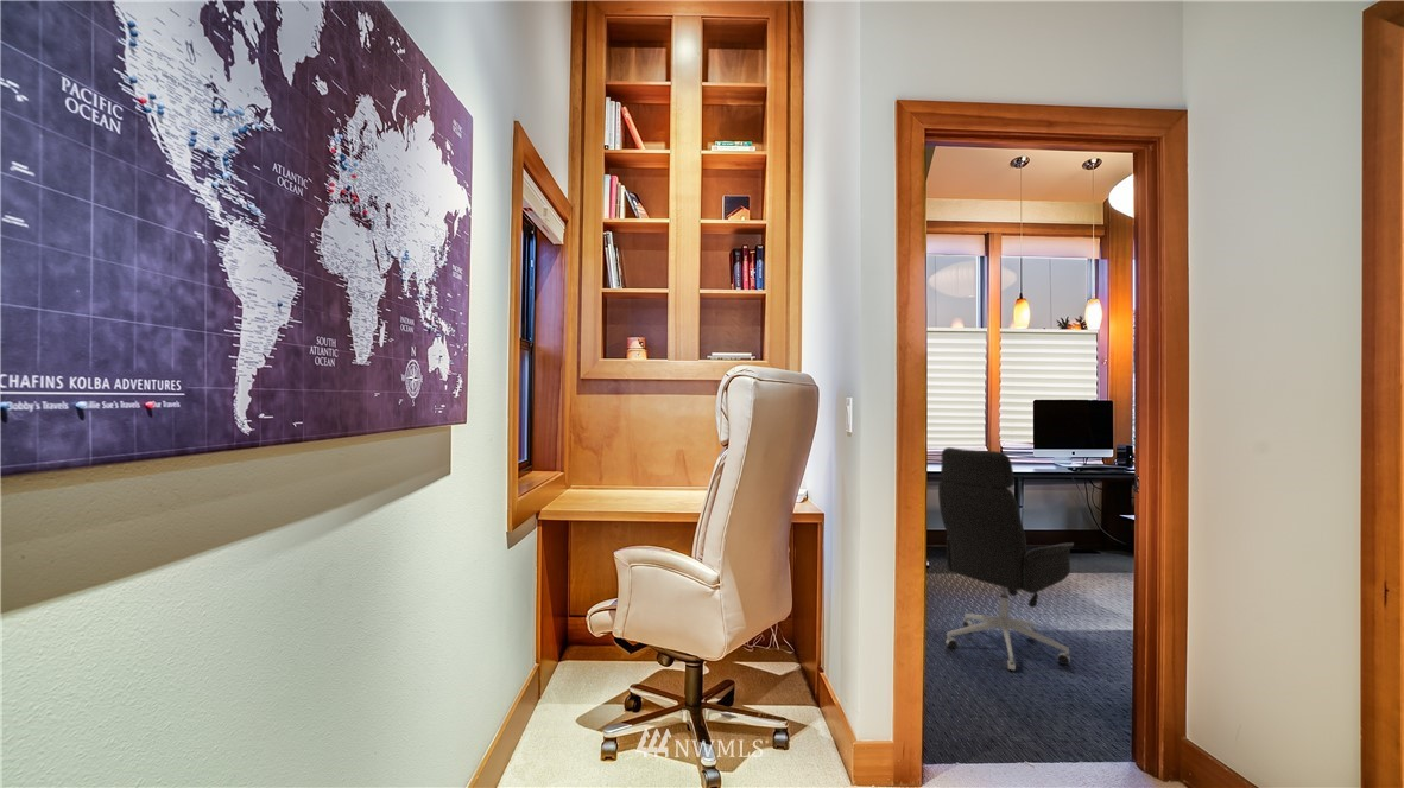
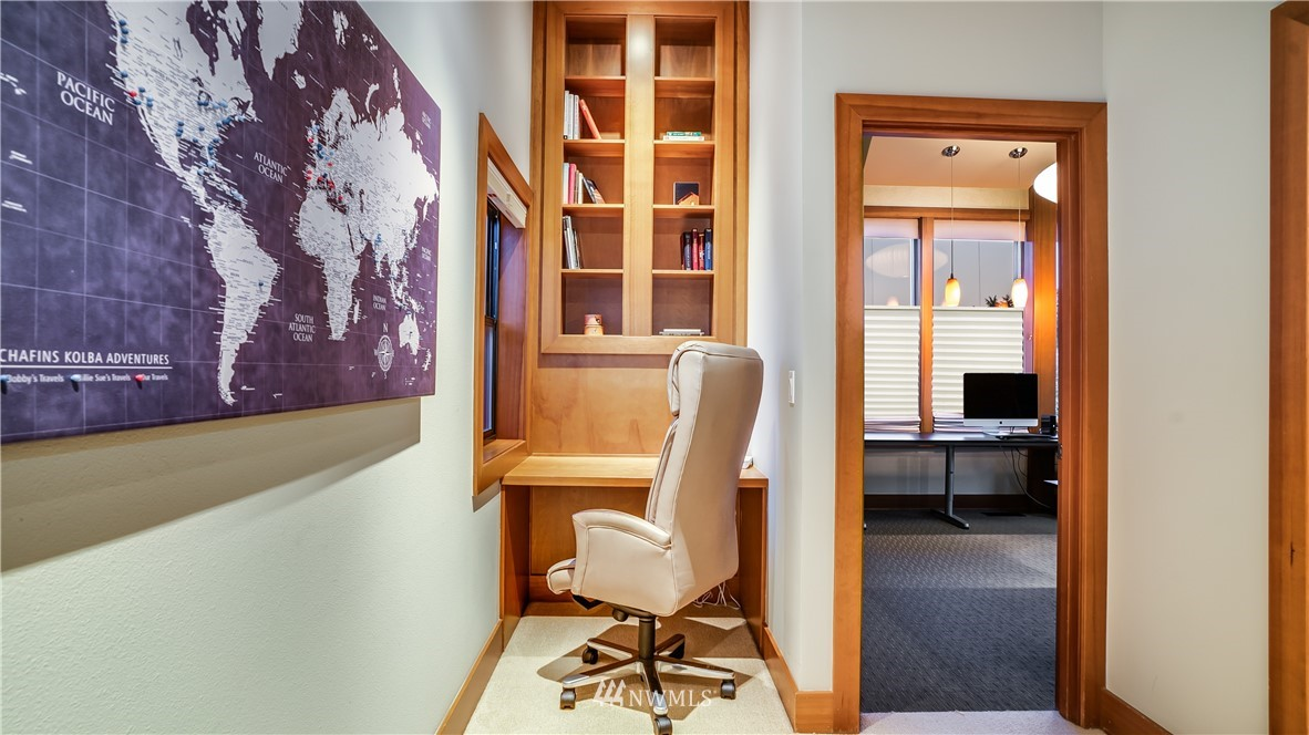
- office chair (1000, 548)
